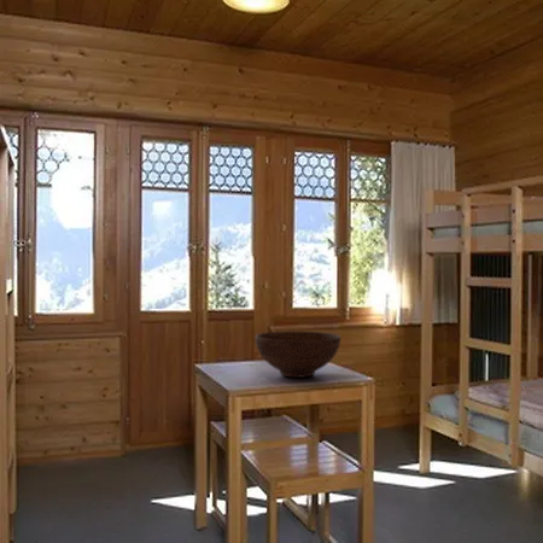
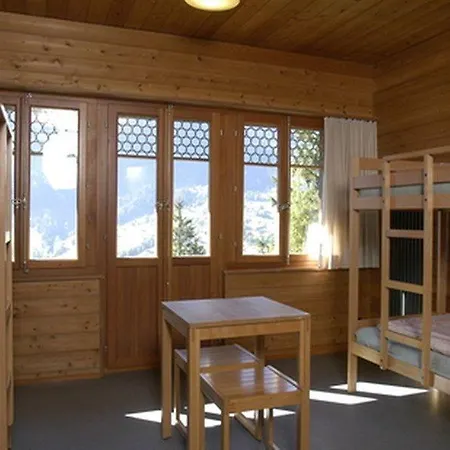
- fruit bowl (297, 355)
